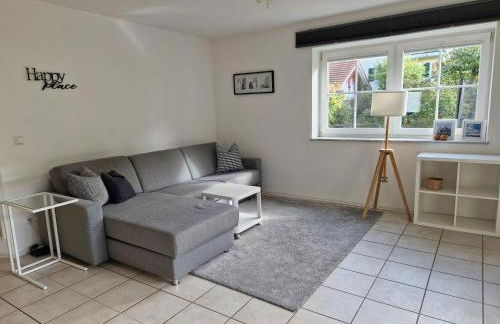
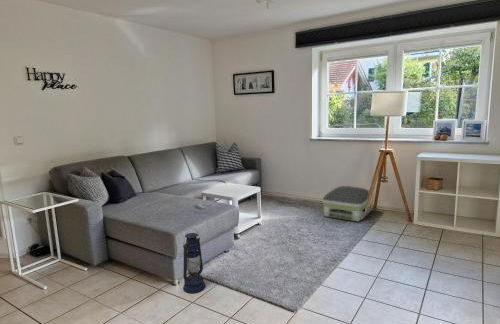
+ lantern (192, 257)
+ air purifier (348, 200)
